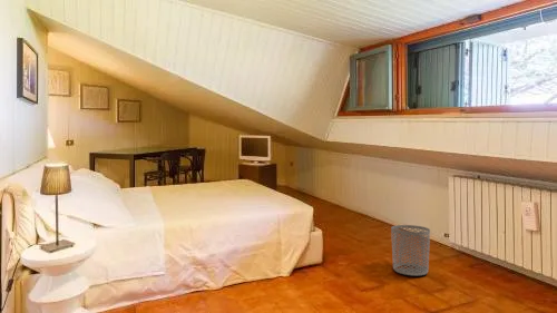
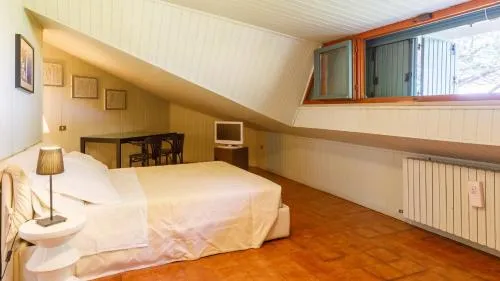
- waste bin (410, 250)
